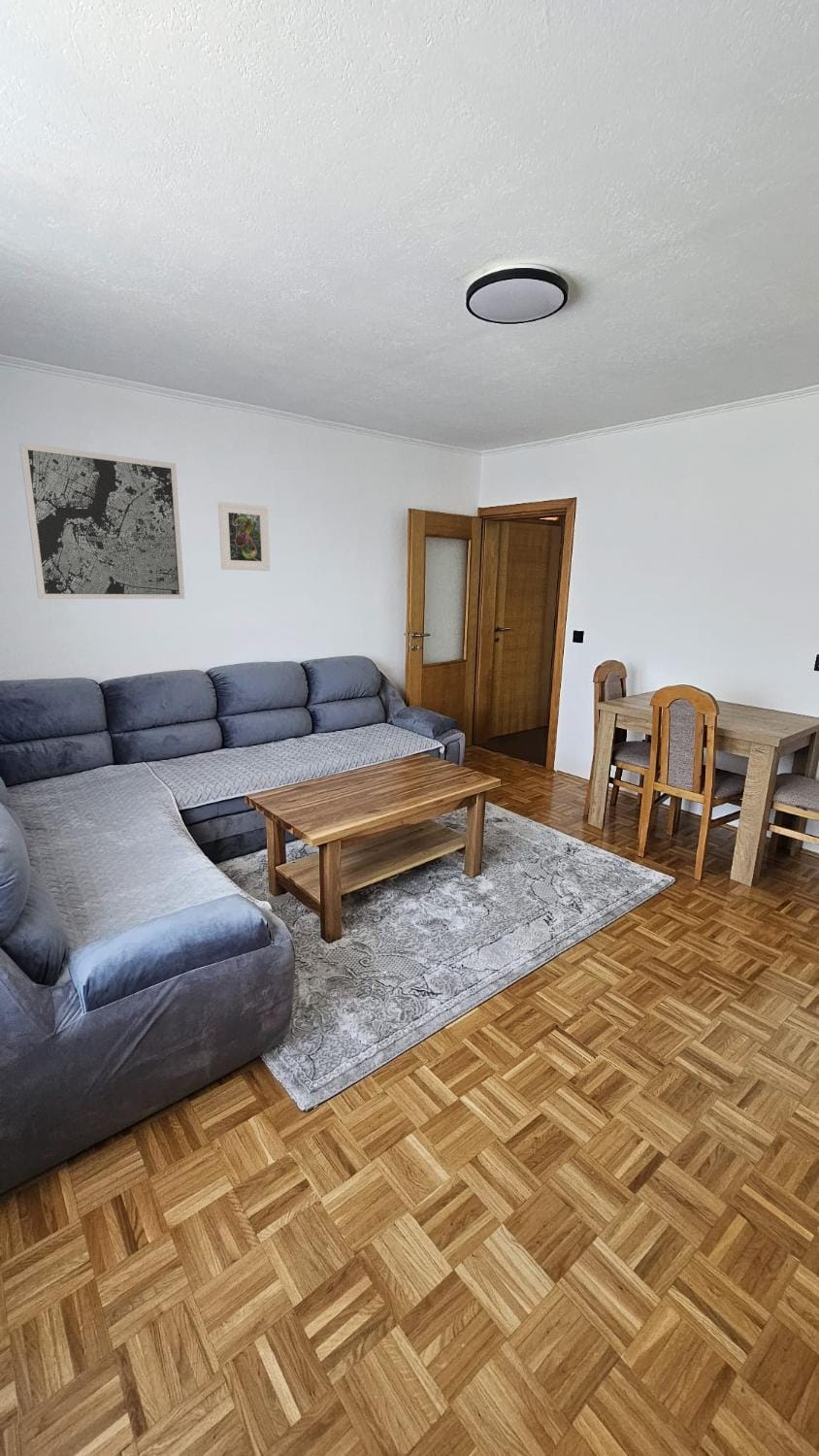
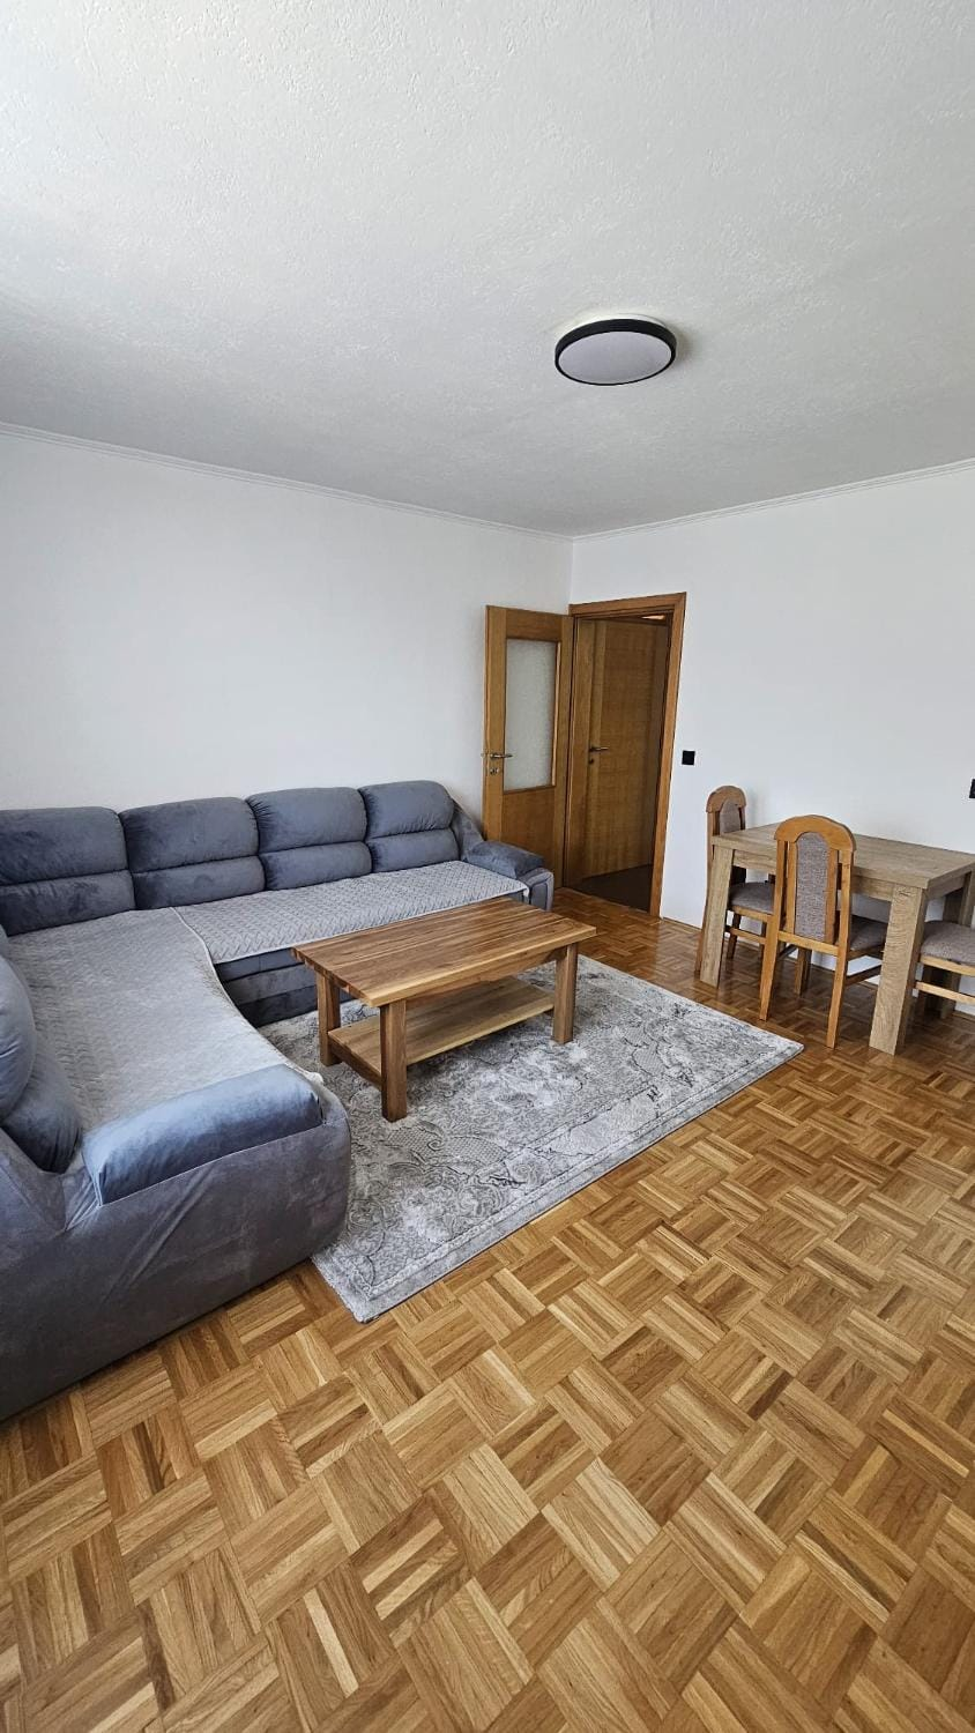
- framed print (245, 537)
- wall art (109, 528)
